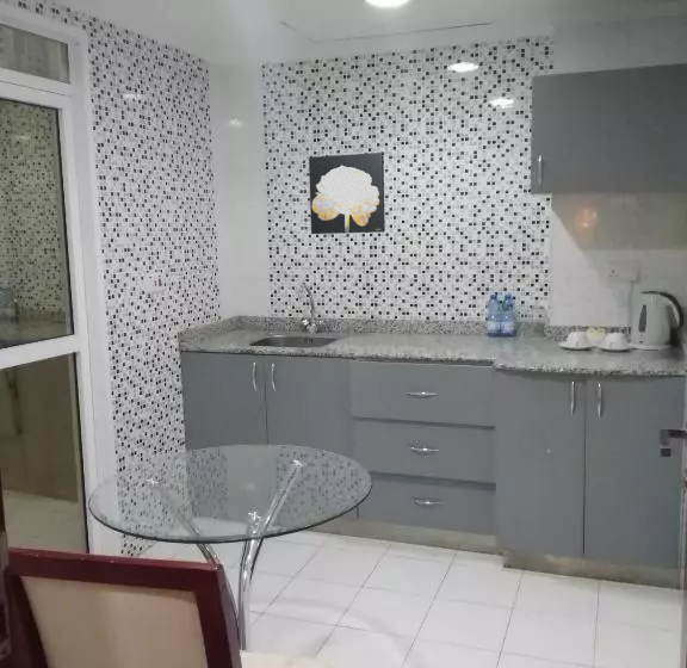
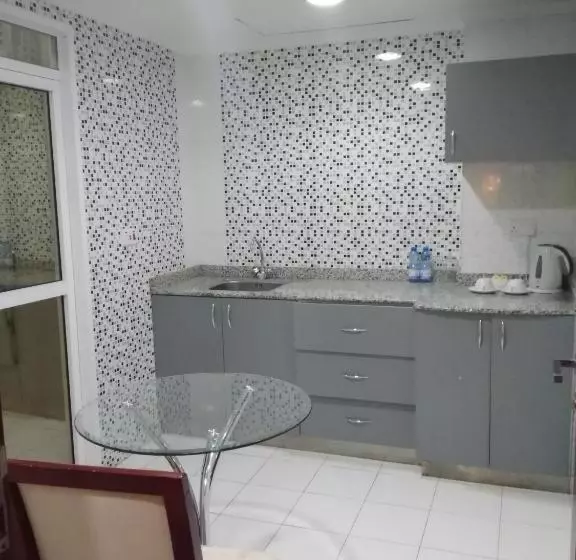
- wall art (346, 193)
